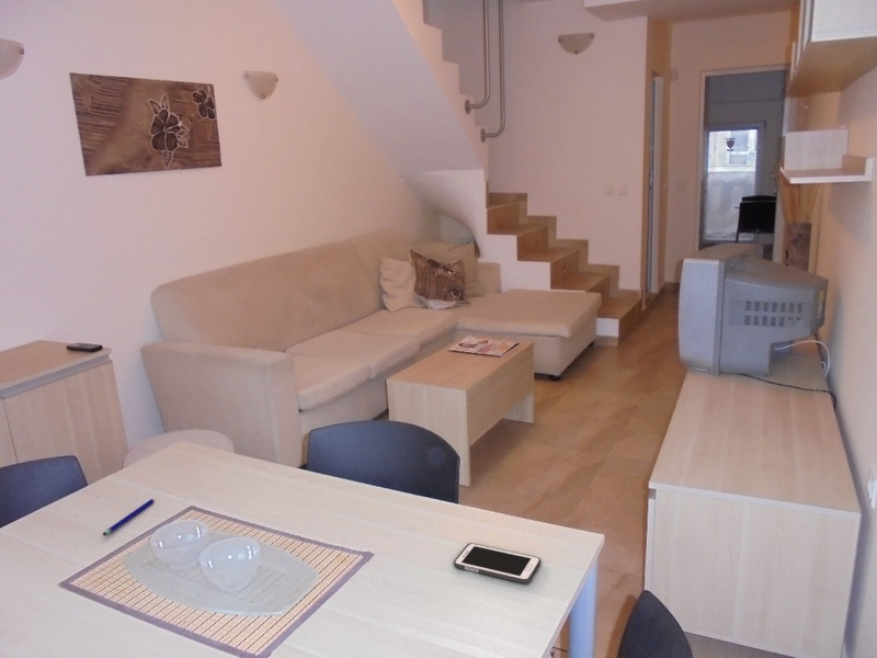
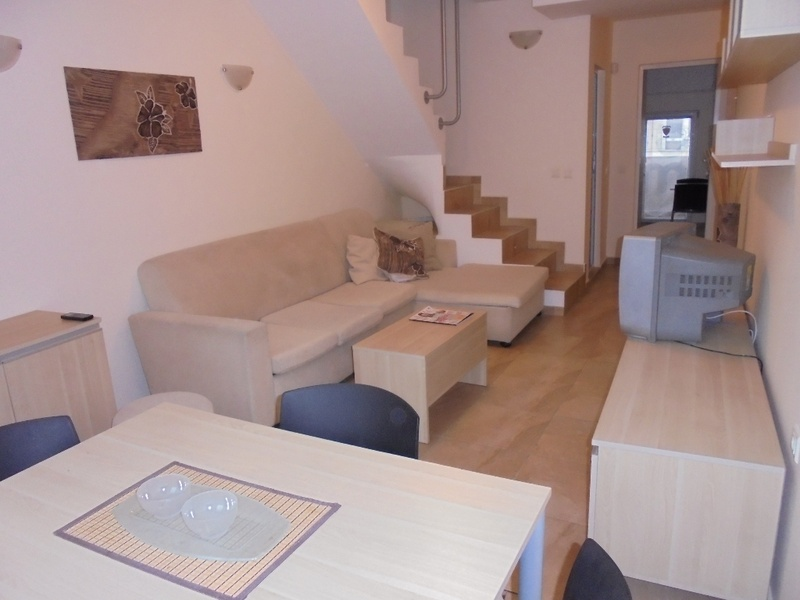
- pen (128, 517)
- cell phone (497, 563)
